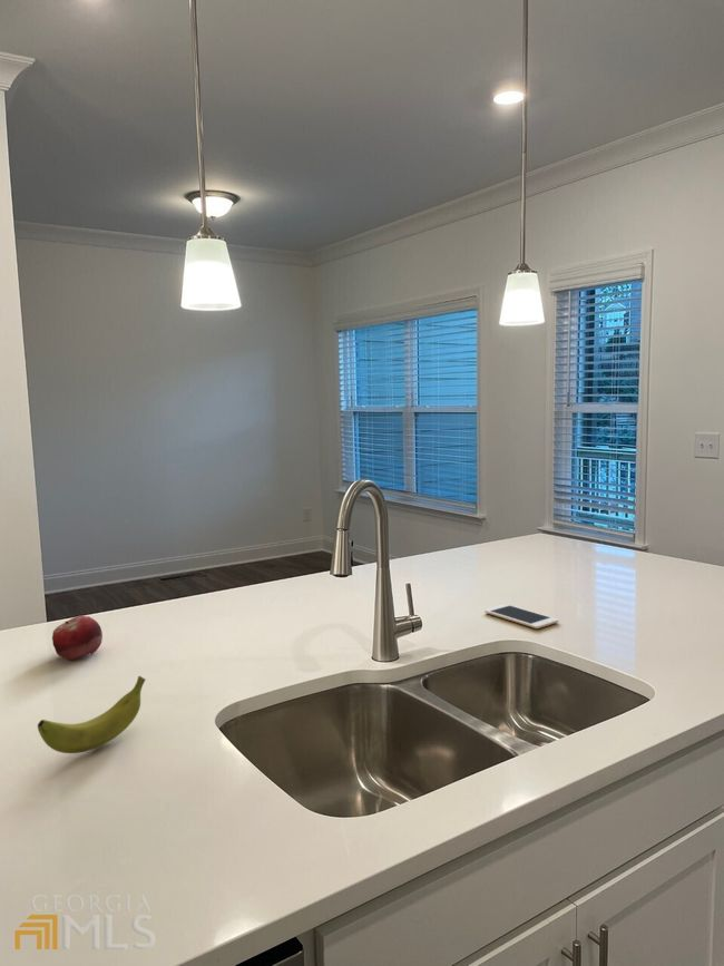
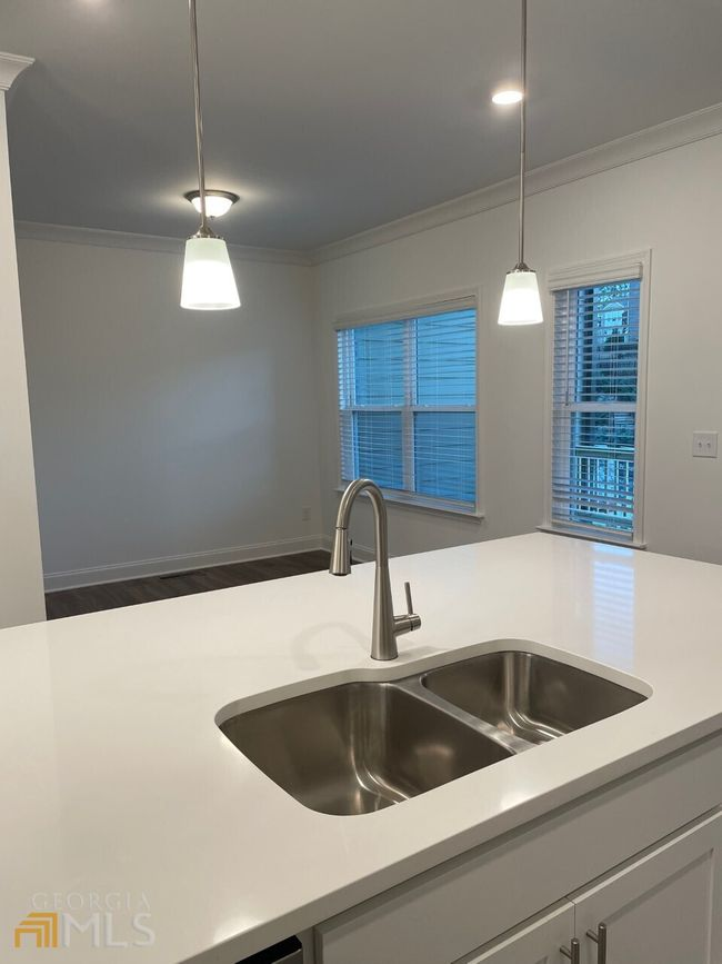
- fruit (77, 636)
- cell phone (520, 615)
- banana (96, 721)
